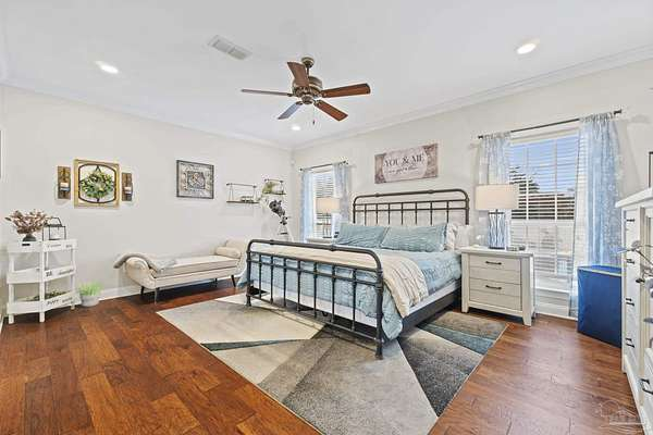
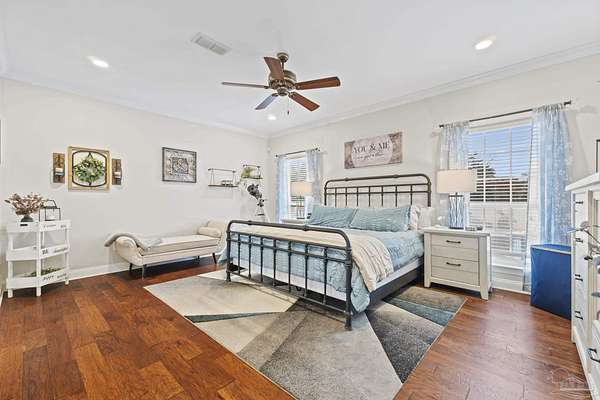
- potted plant (89, 294)
